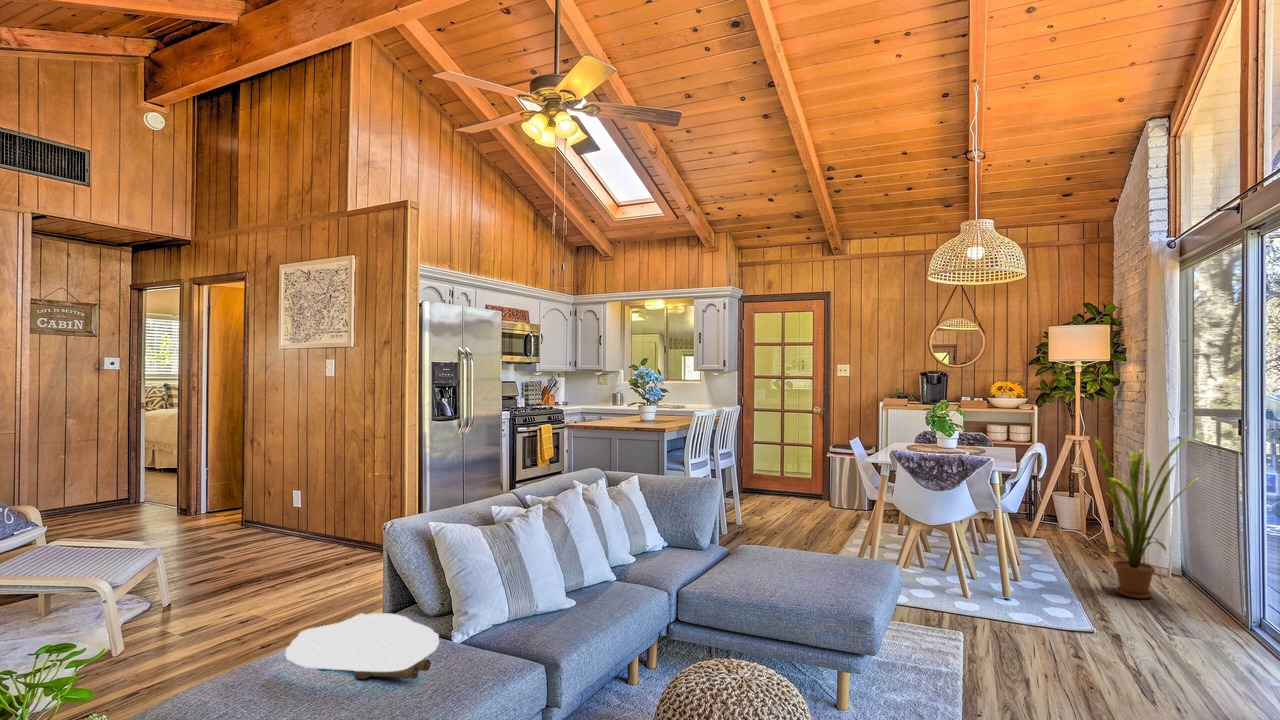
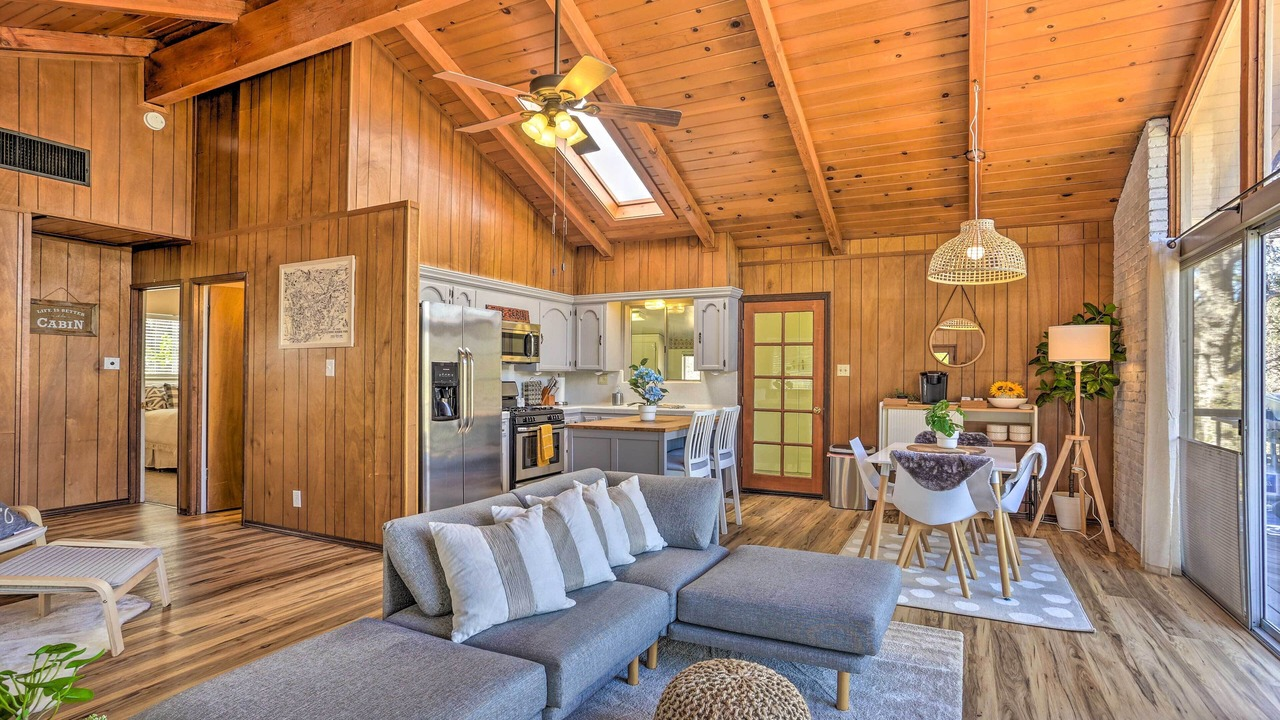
- house plant (1142, 514)
- tray (360, 642)
